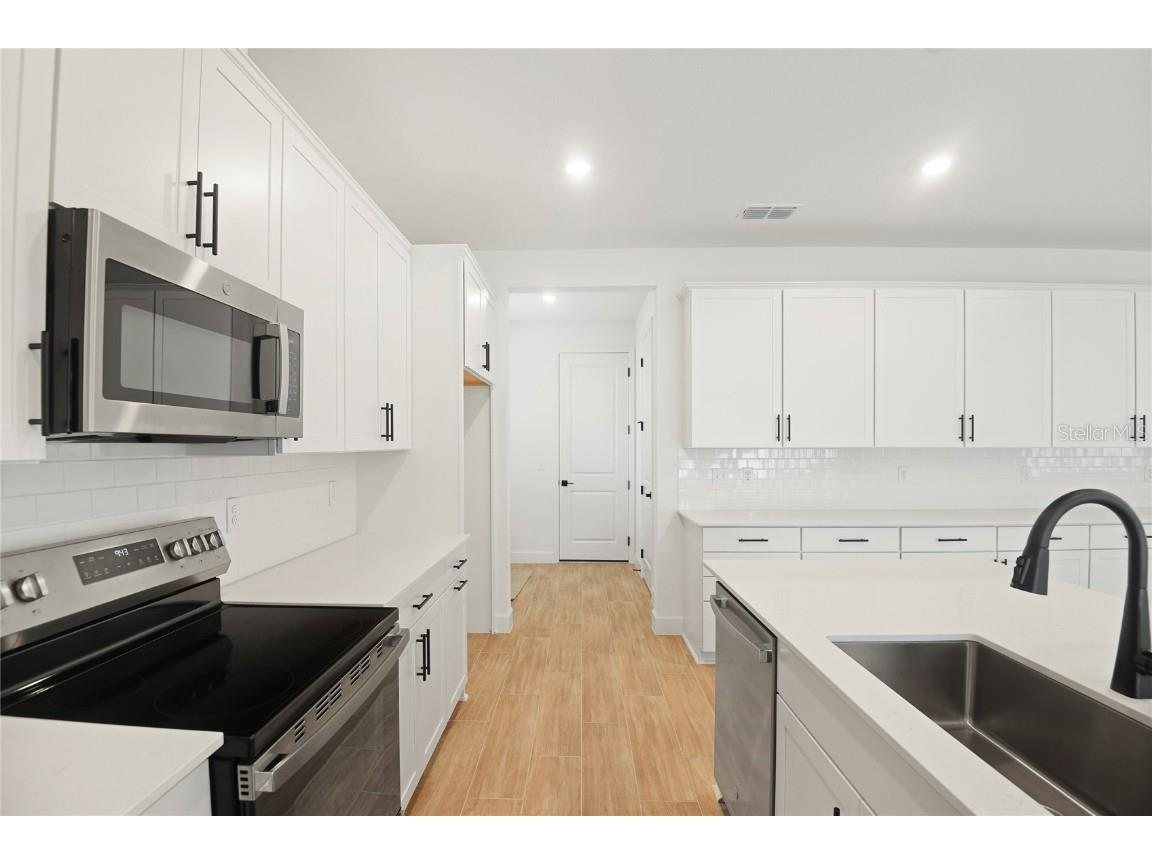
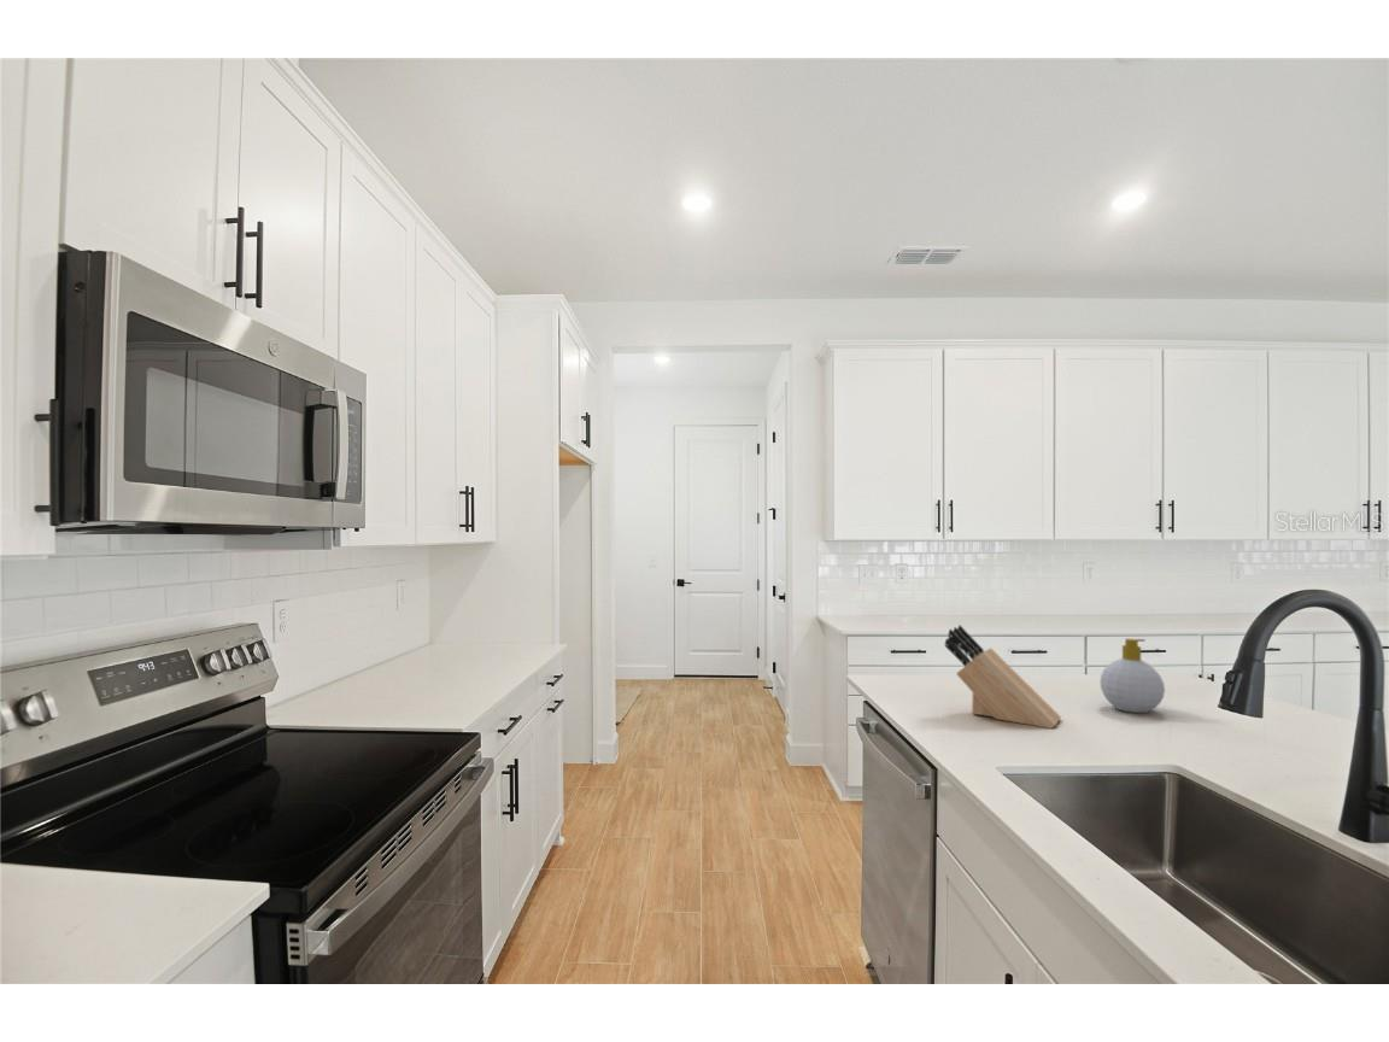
+ knife block (998, 672)
+ soap bottle (1131, 674)
